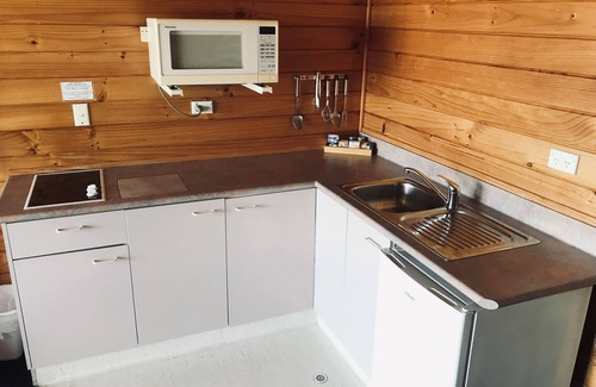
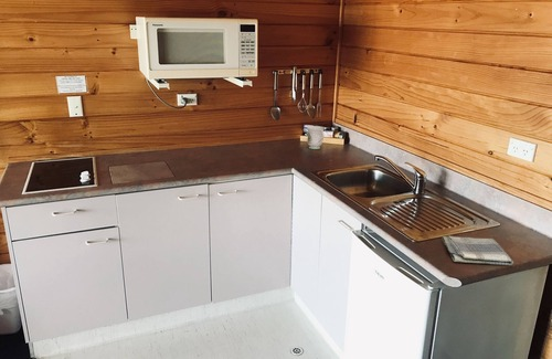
+ dish towel (475, 247)
+ mug (316, 138)
